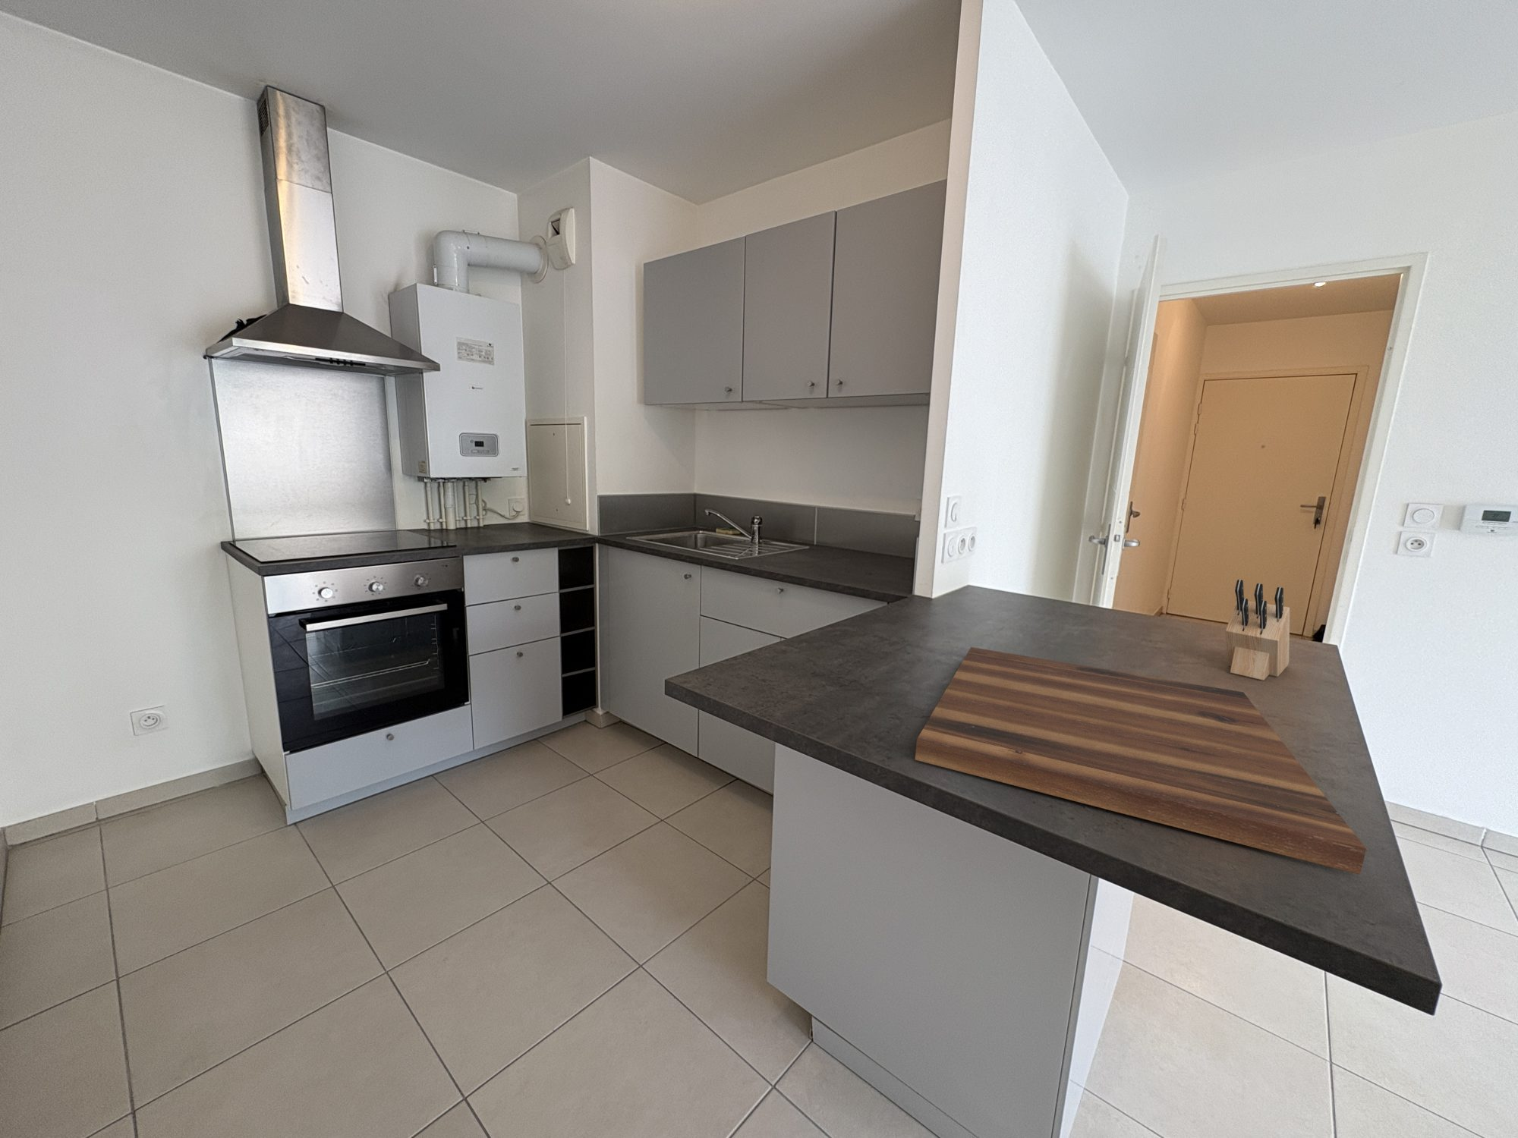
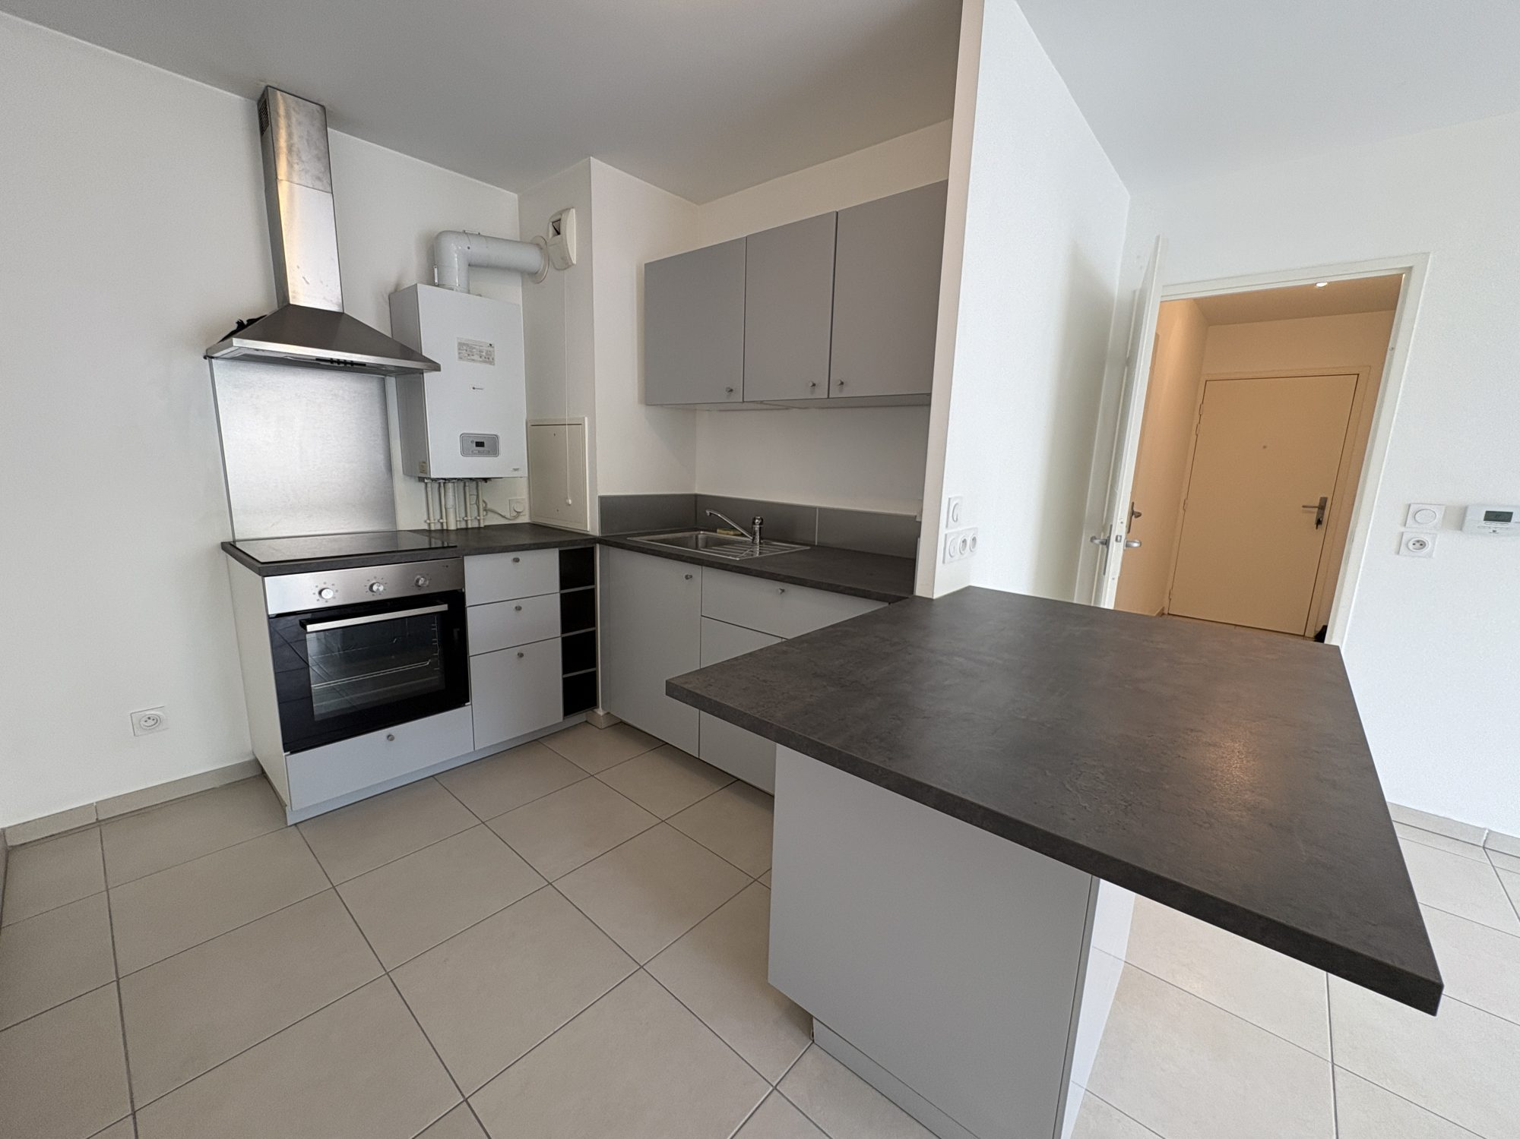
- cutting board (1098, 722)
- knife block (1261, 625)
